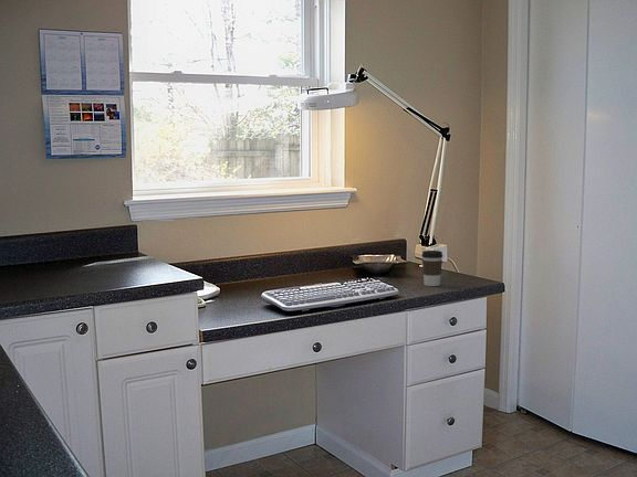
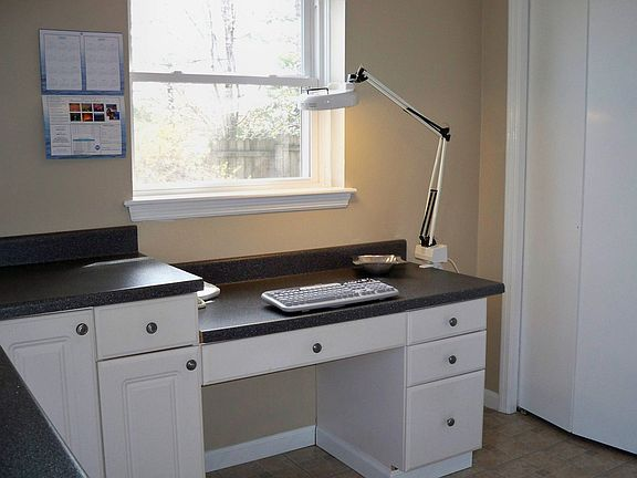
- coffee cup (431, 268)
